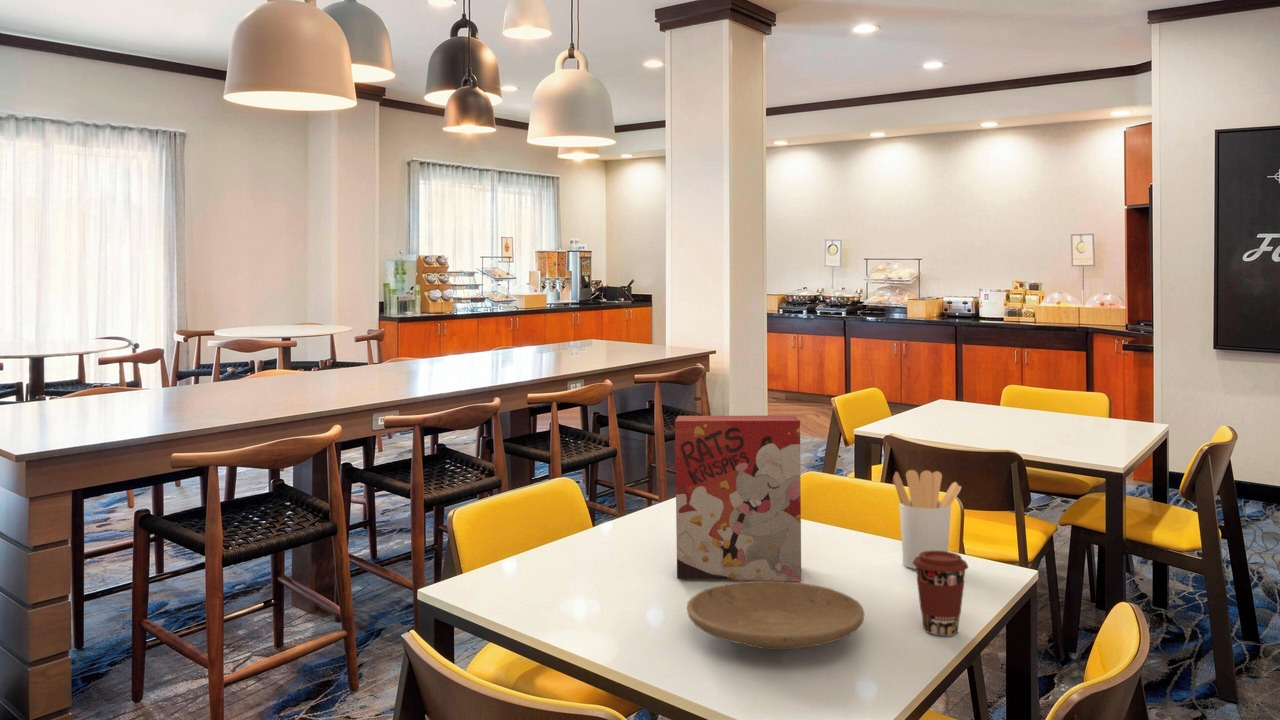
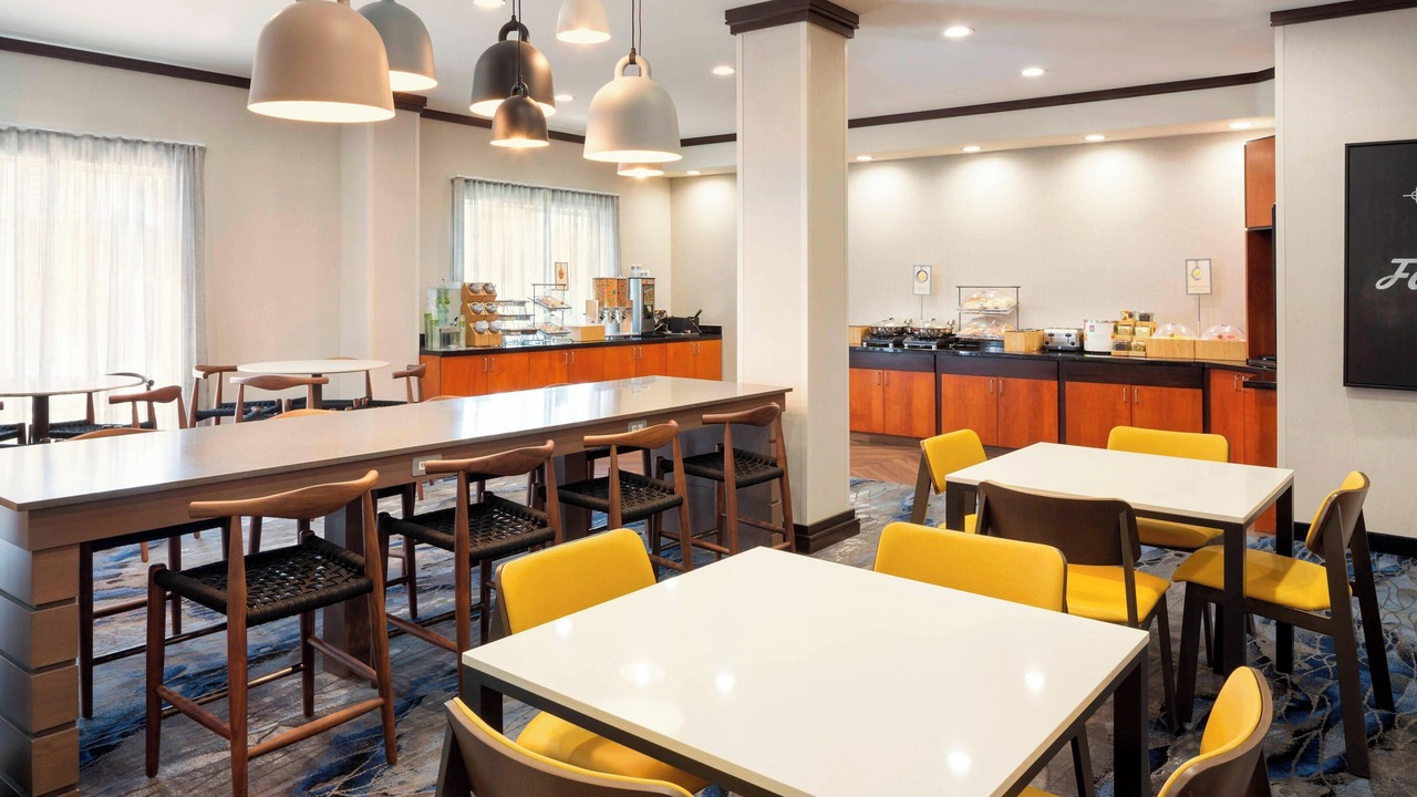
- cereal box (737, 495)
- coffee cup (940, 592)
- plate (774, 619)
- utensil holder (924, 516)
